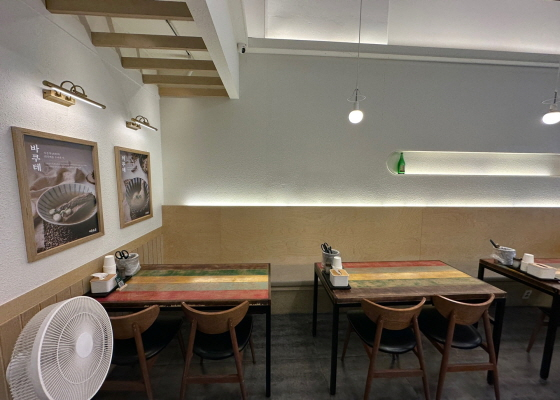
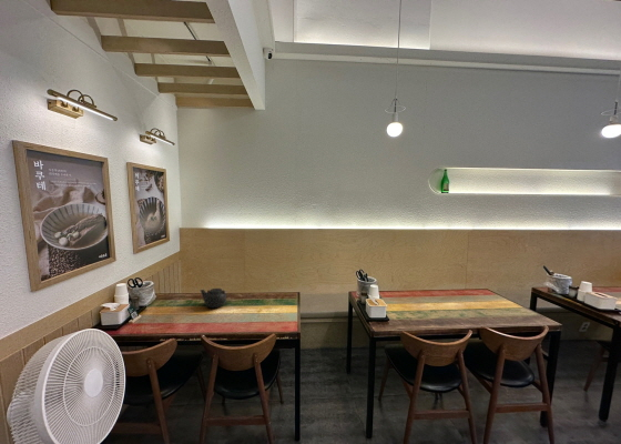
+ teapot (213, 297)
